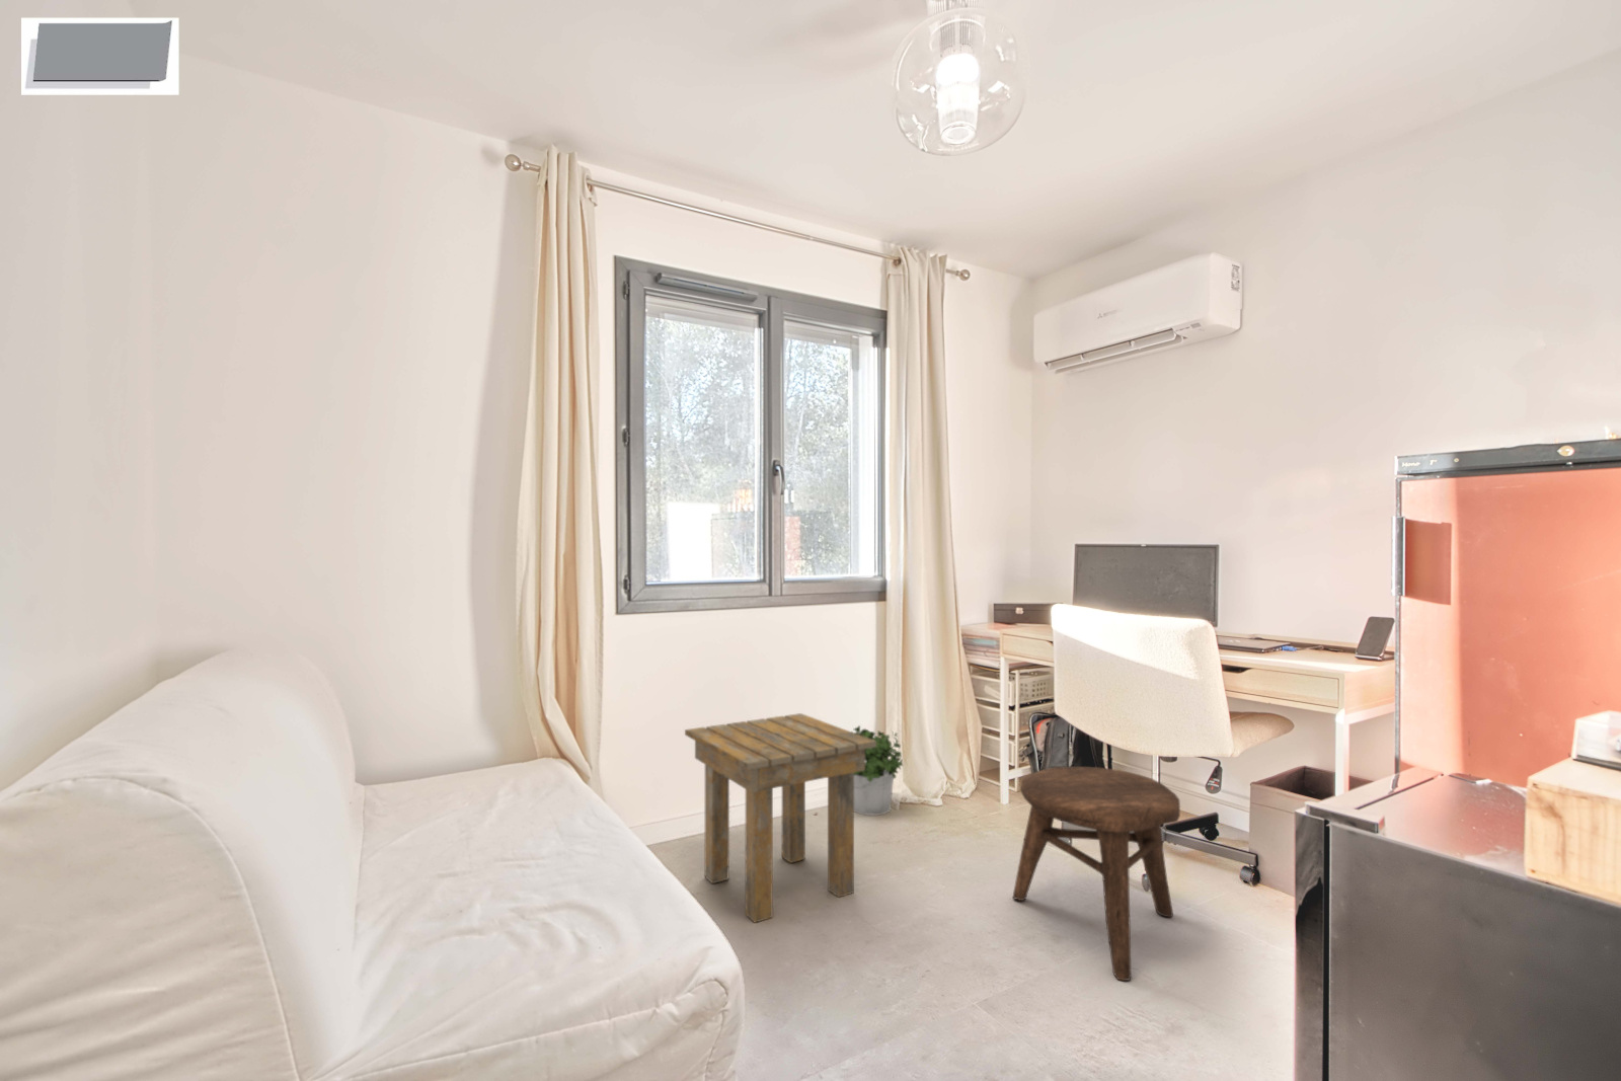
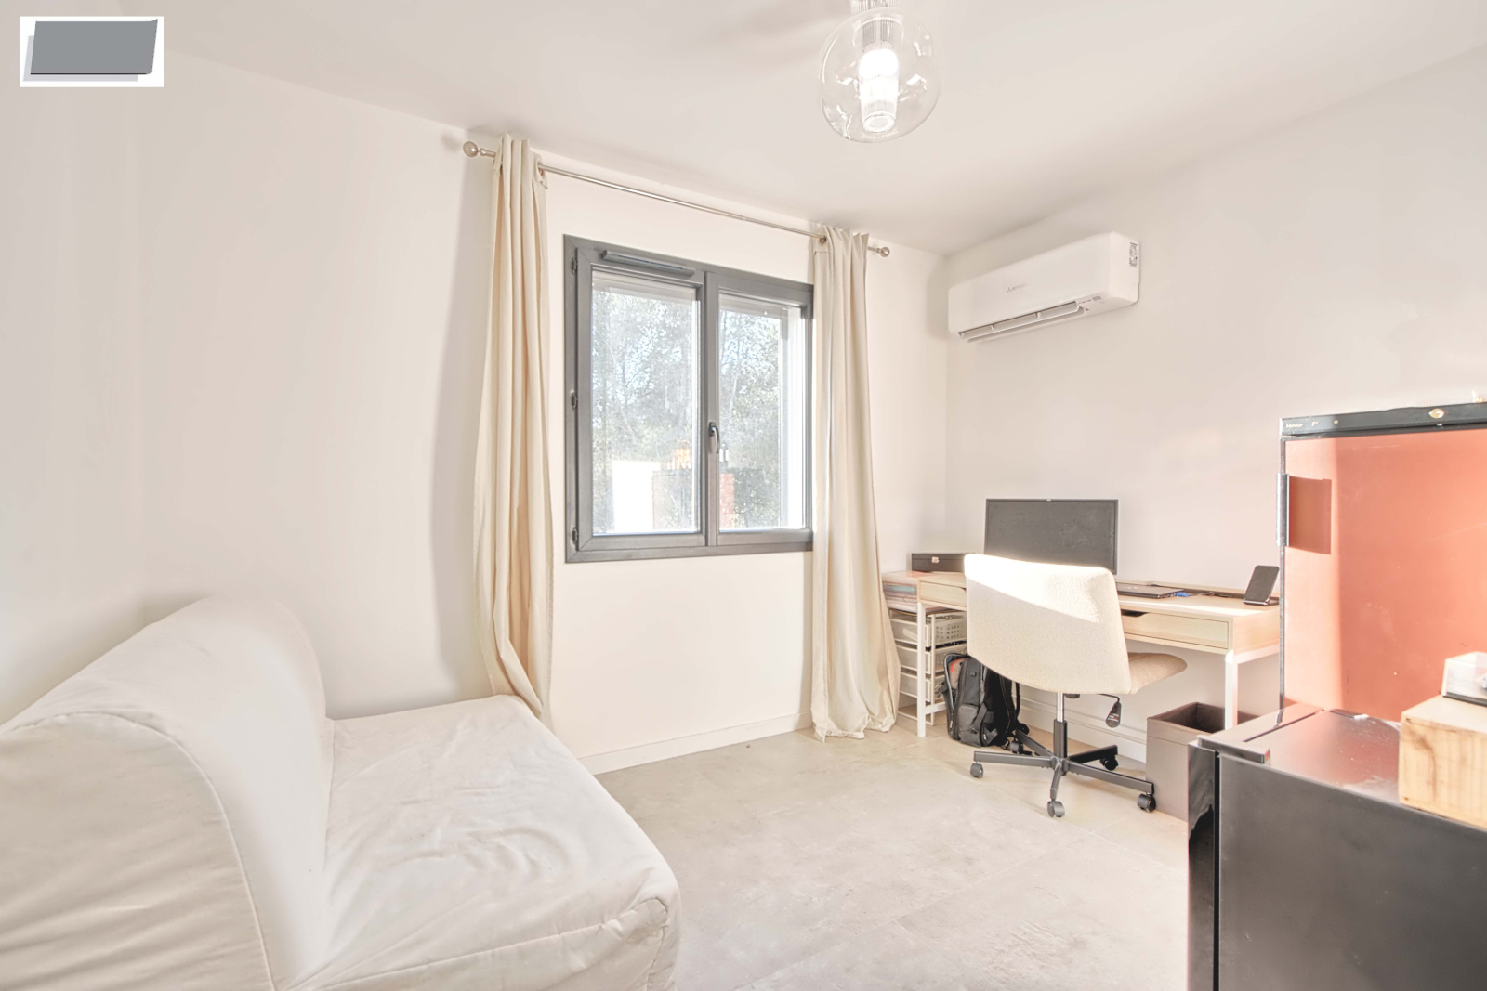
- stool (1105, 855)
- side table (782, 810)
- potted plant (870, 769)
